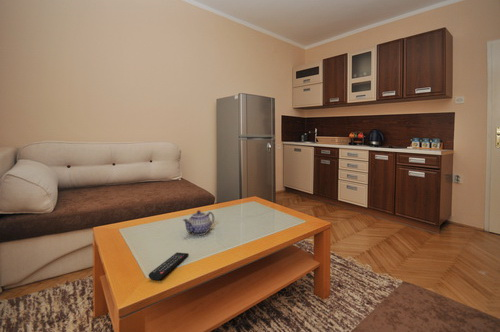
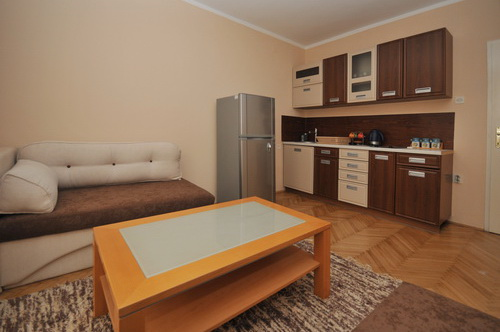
- teapot (199, 221)
- remote control (170, 264)
